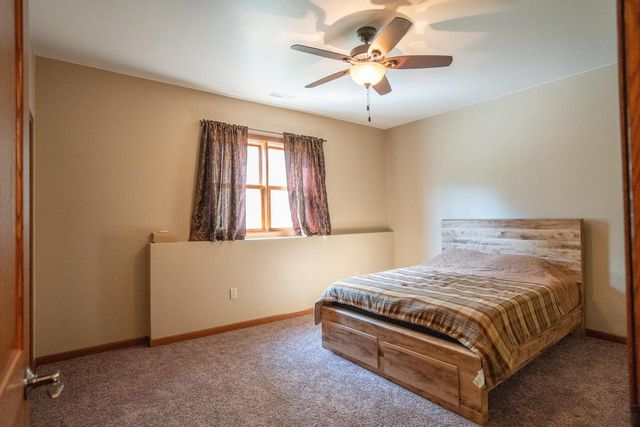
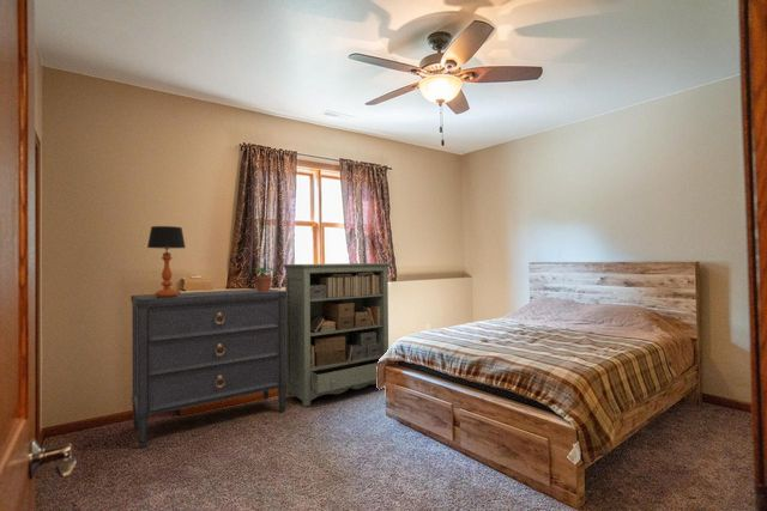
+ potted plant (262, 279)
+ bookshelf (342, 327)
+ dresser (212, 355)
+ table lamp (167, 261)
